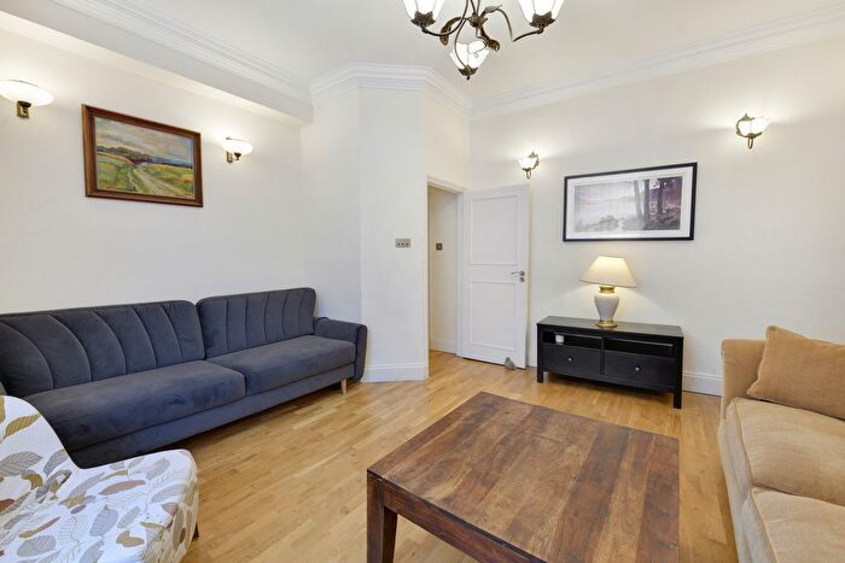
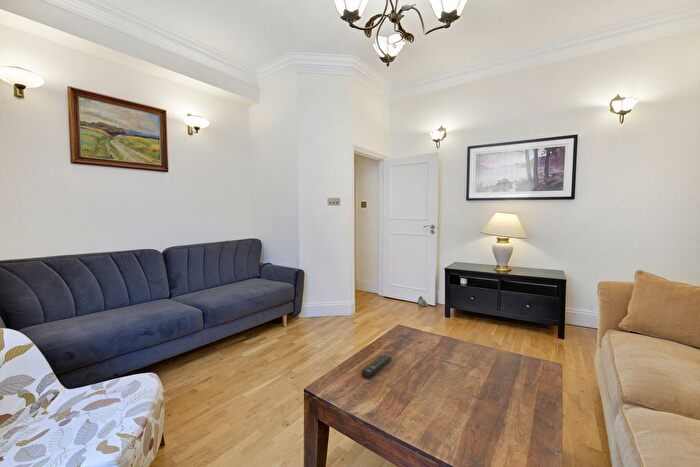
+ remote control (377, 365)
